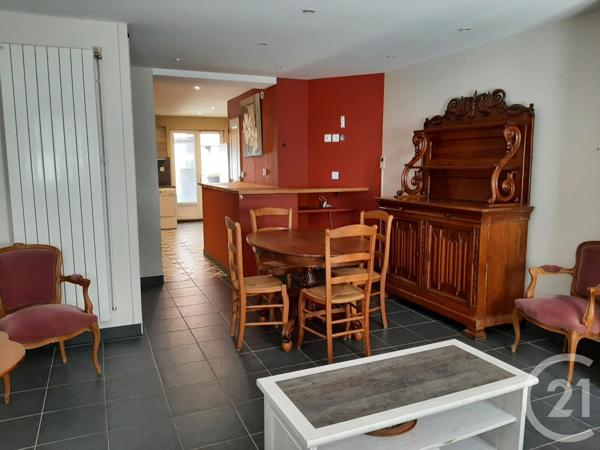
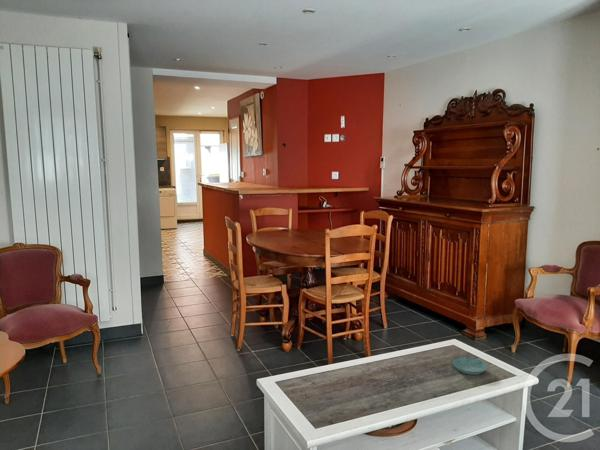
+ saucer (469, 366)
